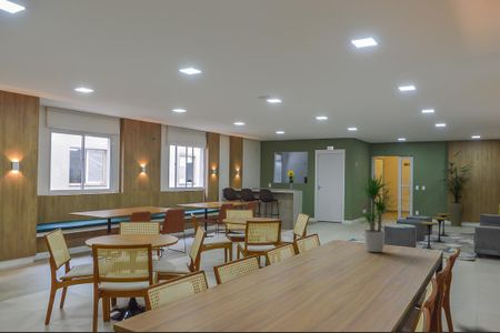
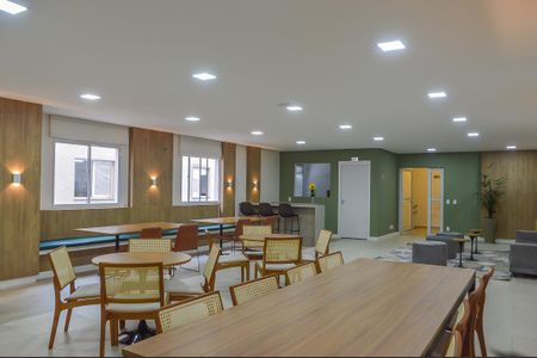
- potted plant (376, 212)
